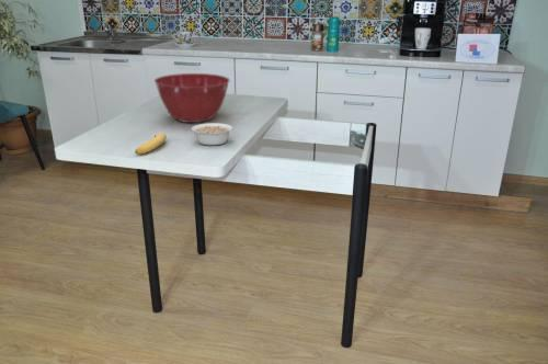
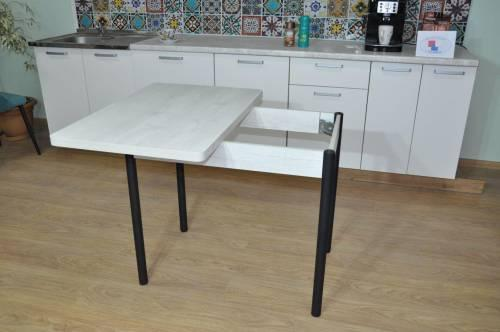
- banana (151, 140)
- mixing bowl (193, 99)
- legume (214, 133)
